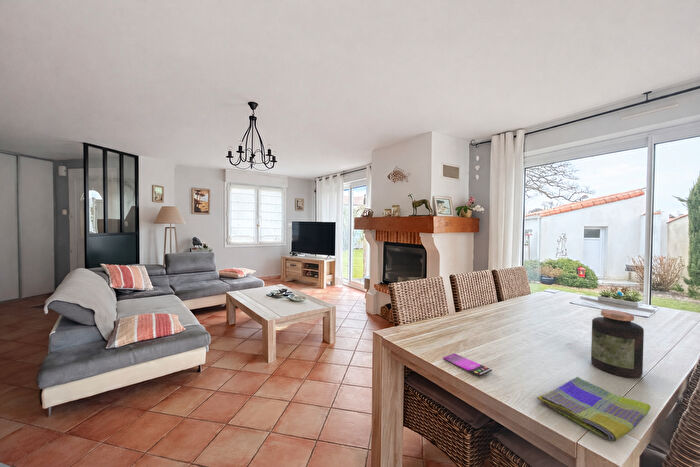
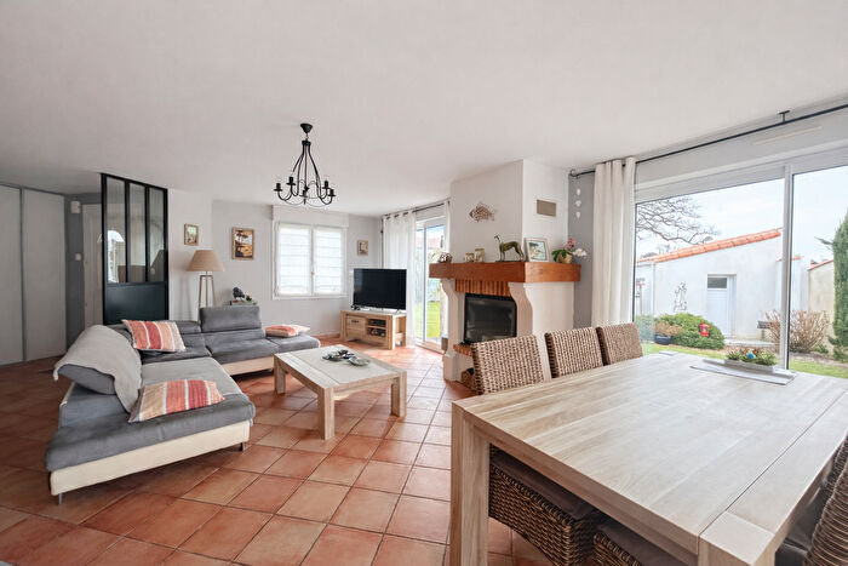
- dish towel (592, 403)
- jar (616, 340)
- smartphone (466, 364)
